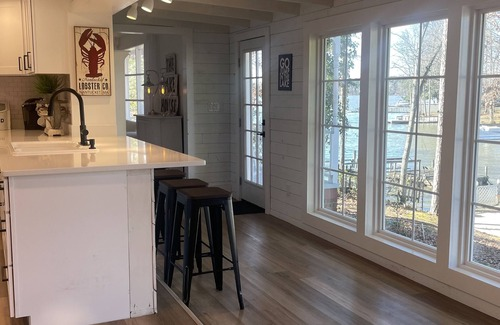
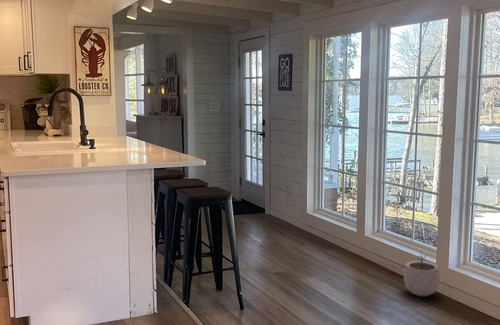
+ plant pot (421, 273)
